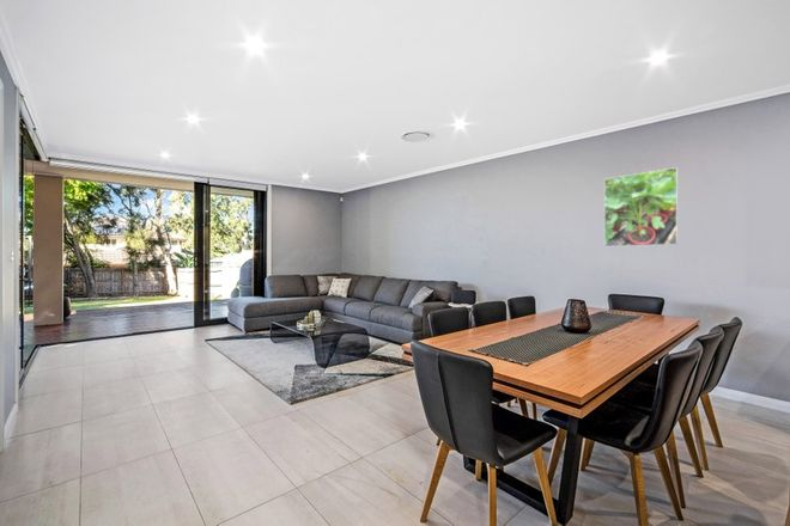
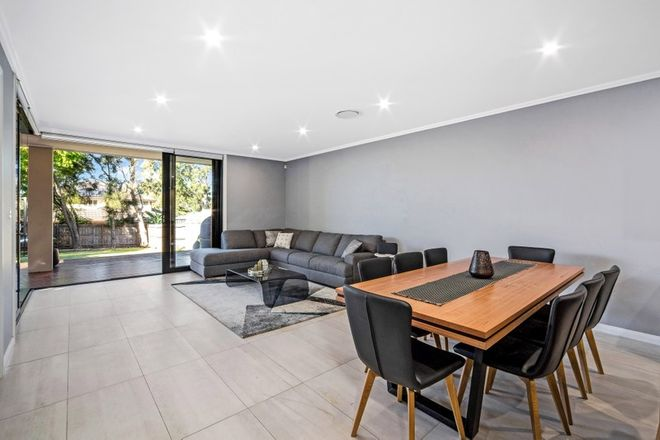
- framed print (638, 209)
